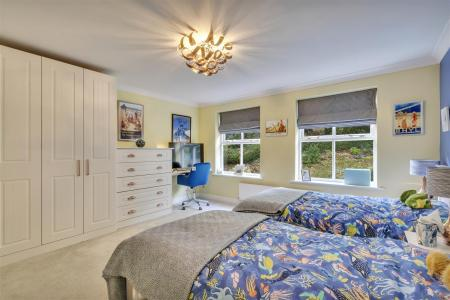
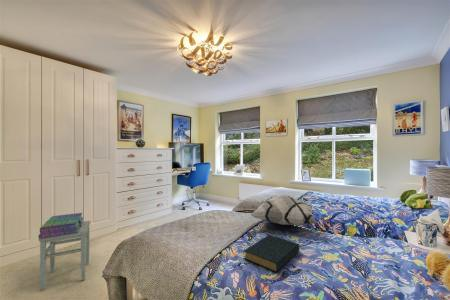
+ stool (67, 252)
+ stack of books (63, 223)
+ hardback book (272, 251)
+ decorative pillow (284, 210)
